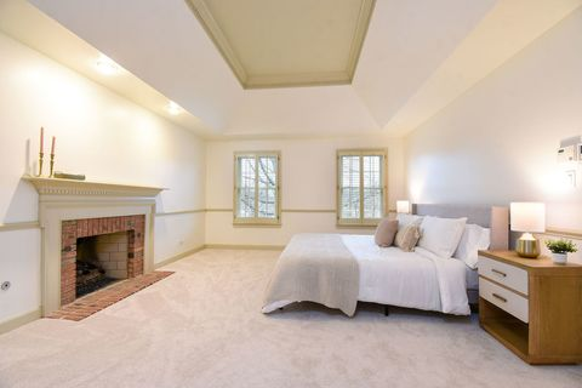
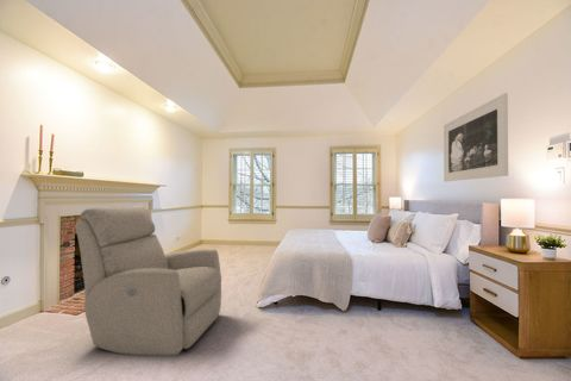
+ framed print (469, 145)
+ chair (156, 268)
